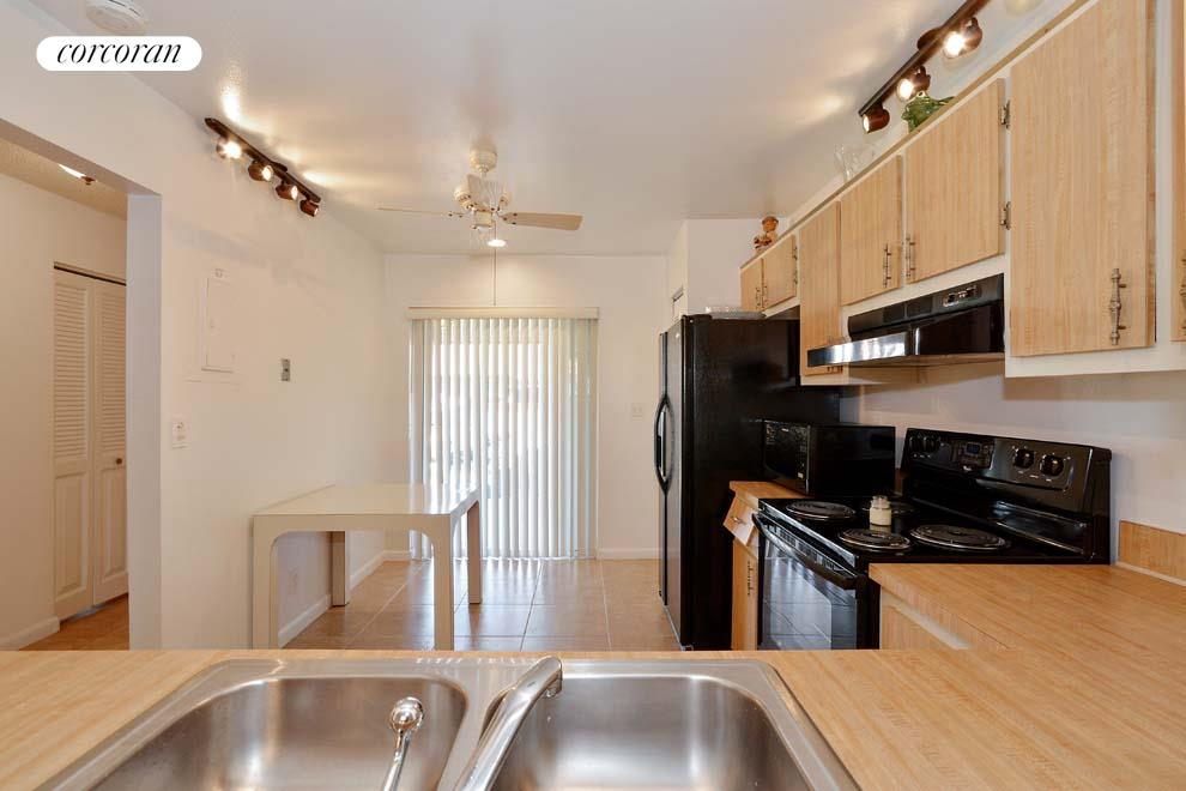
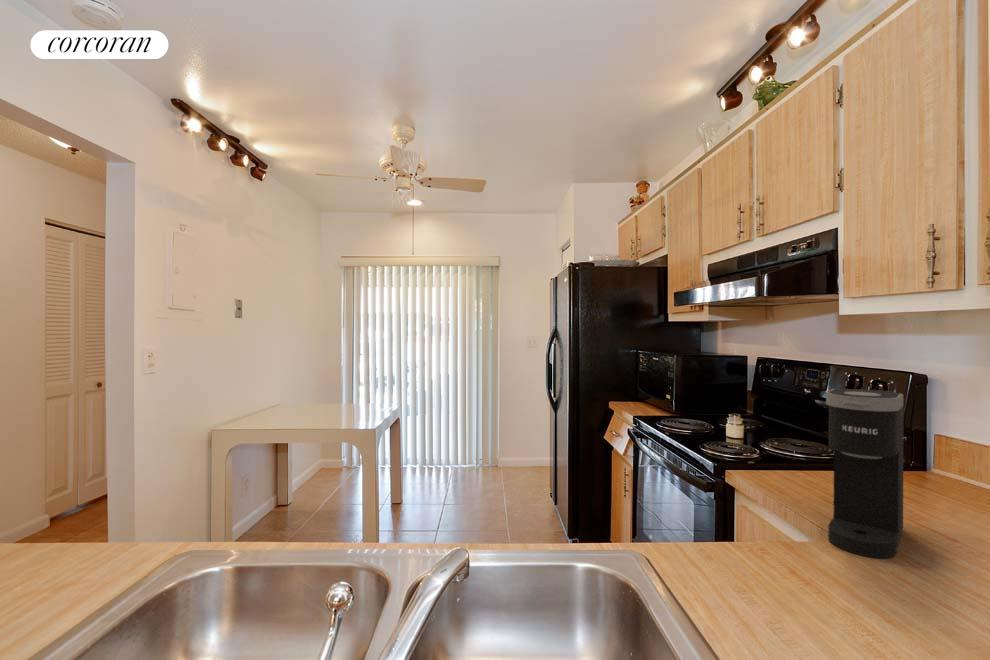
+ coffee maker (866, 462)
